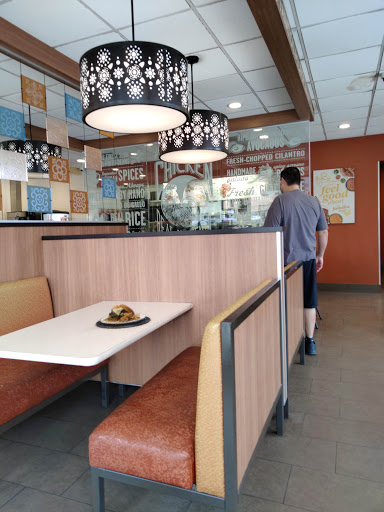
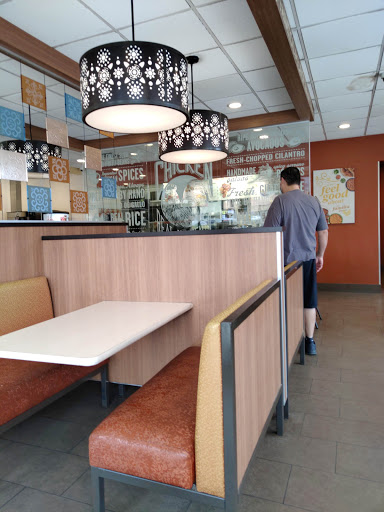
- plate (123, 313)
